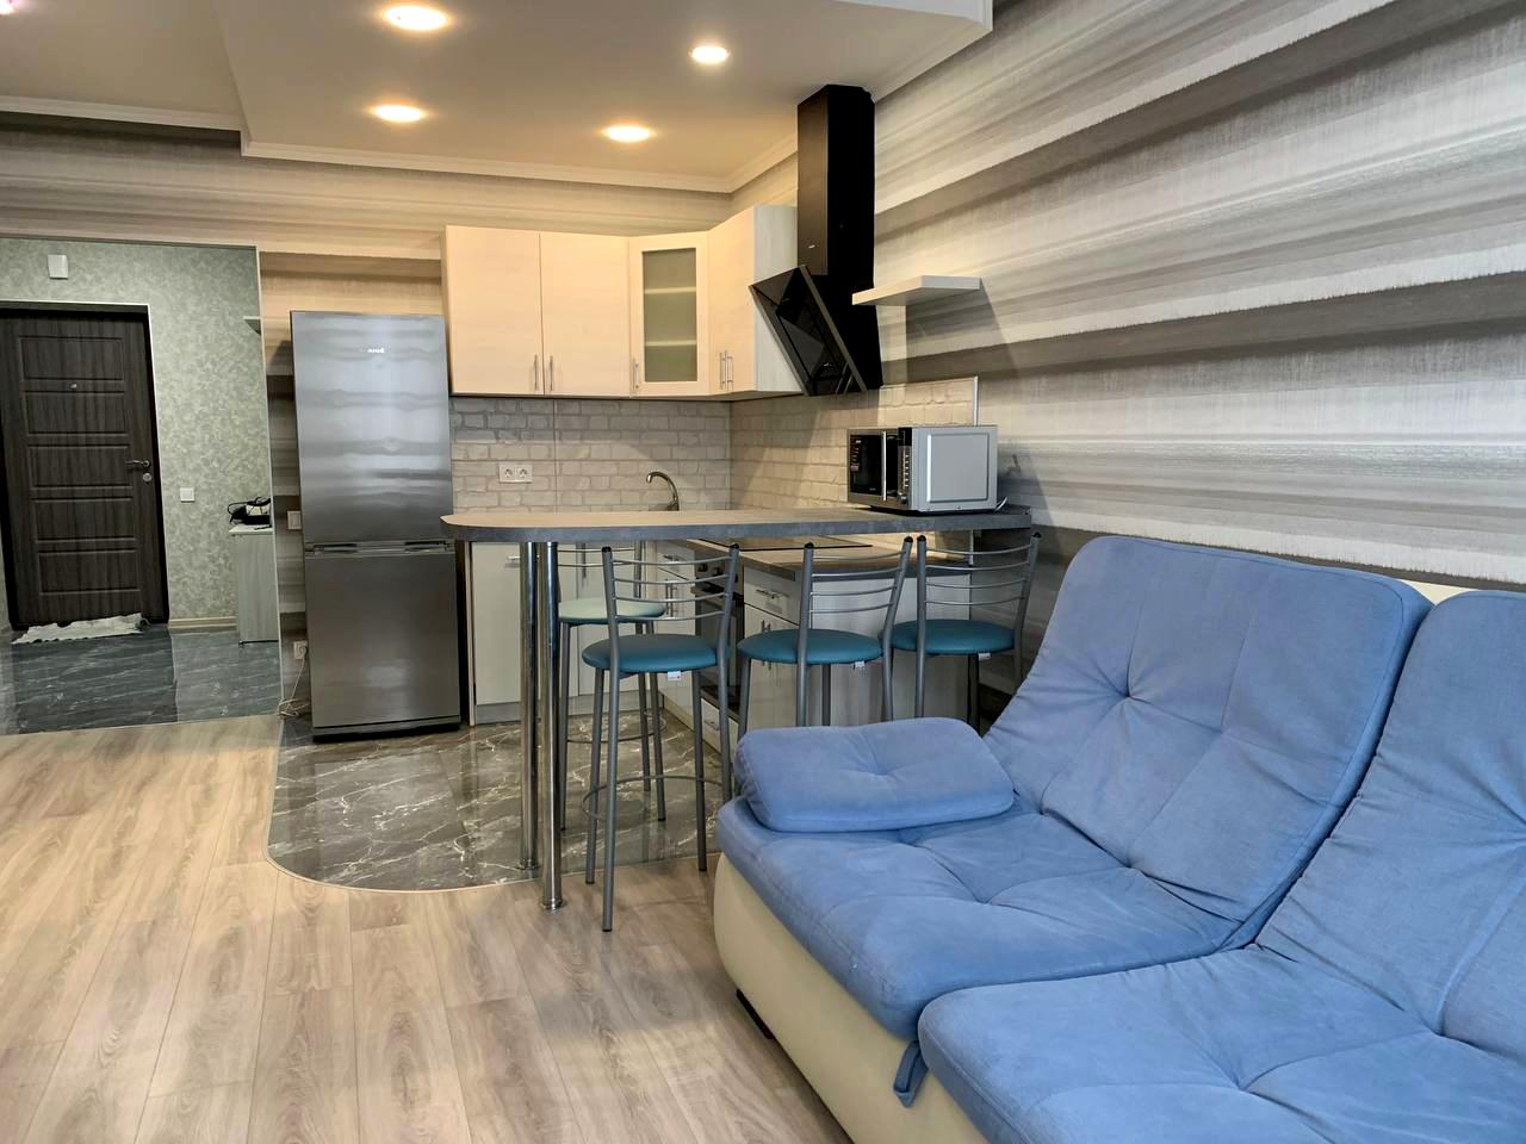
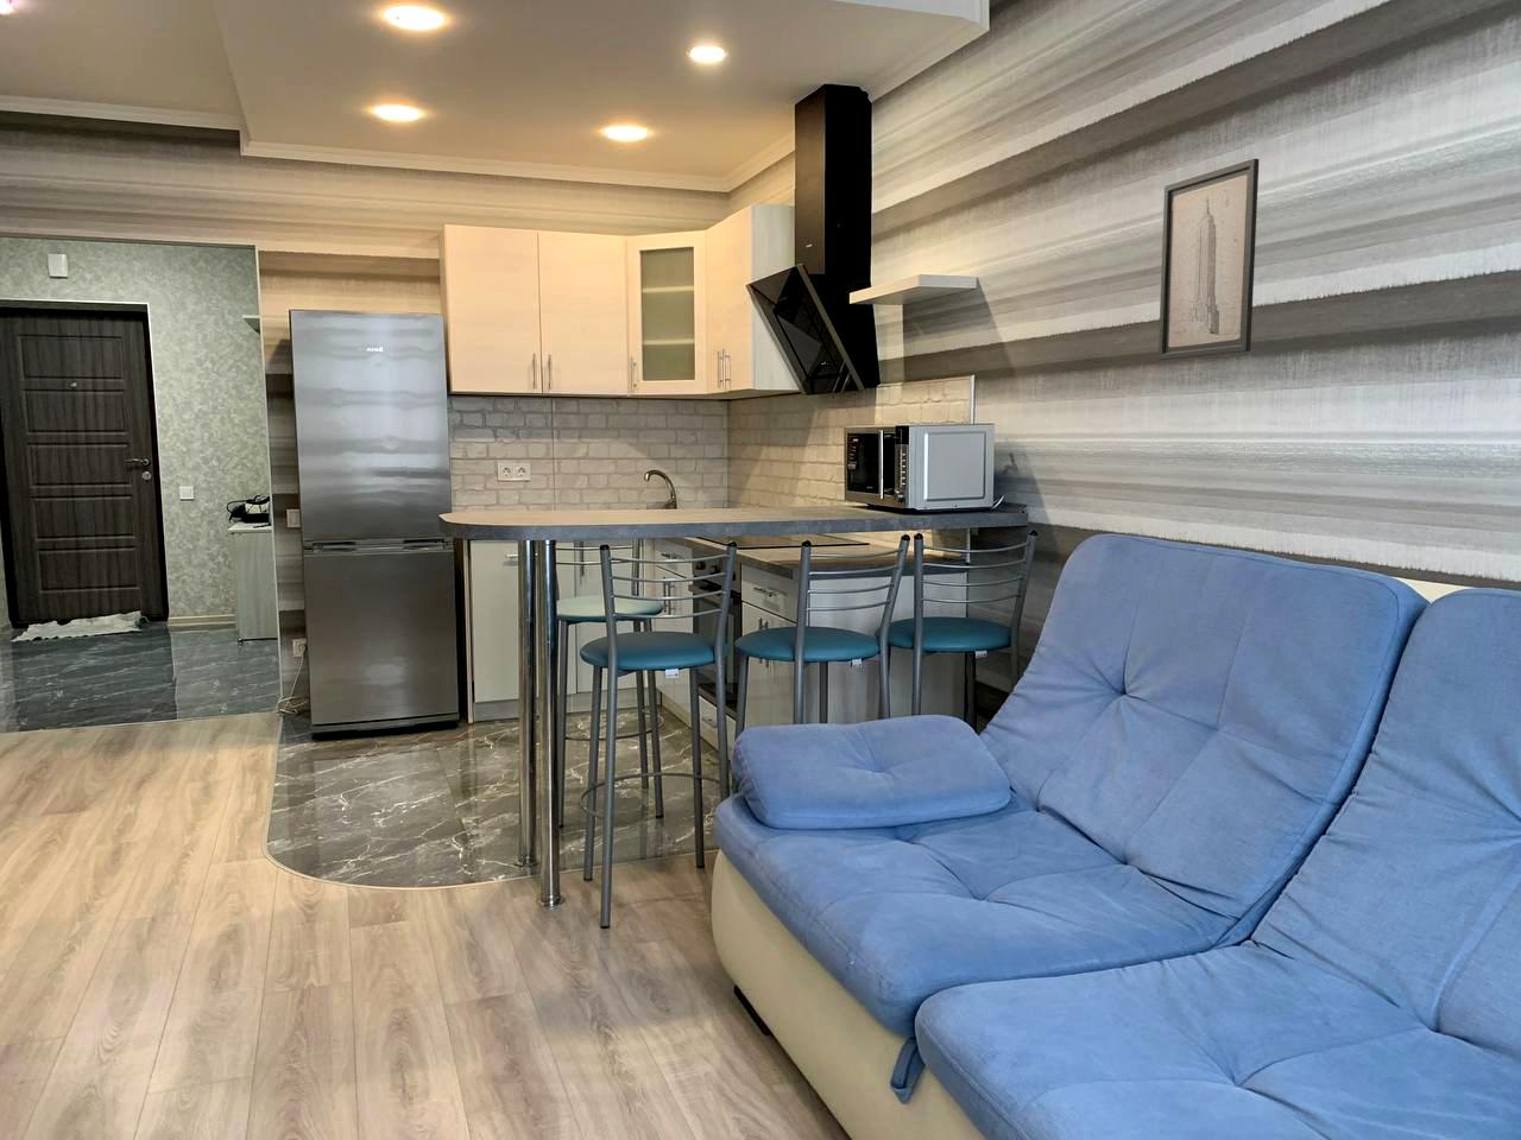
+ wall art (1205, 265)
